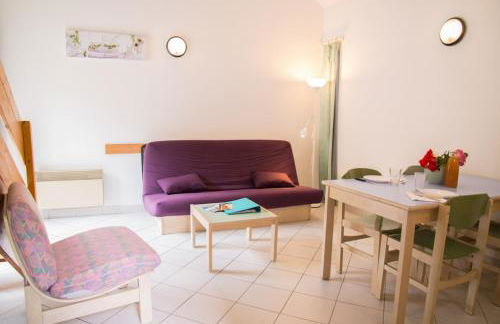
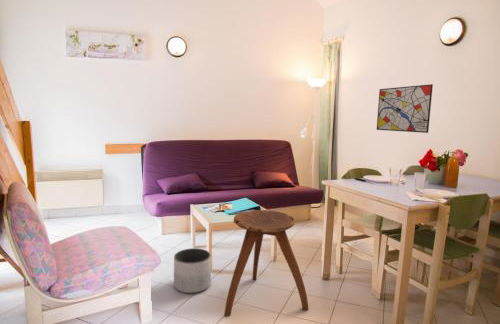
+ stool (259, 254)
+ wall art (401, 109)
+ planter (192, 270)
